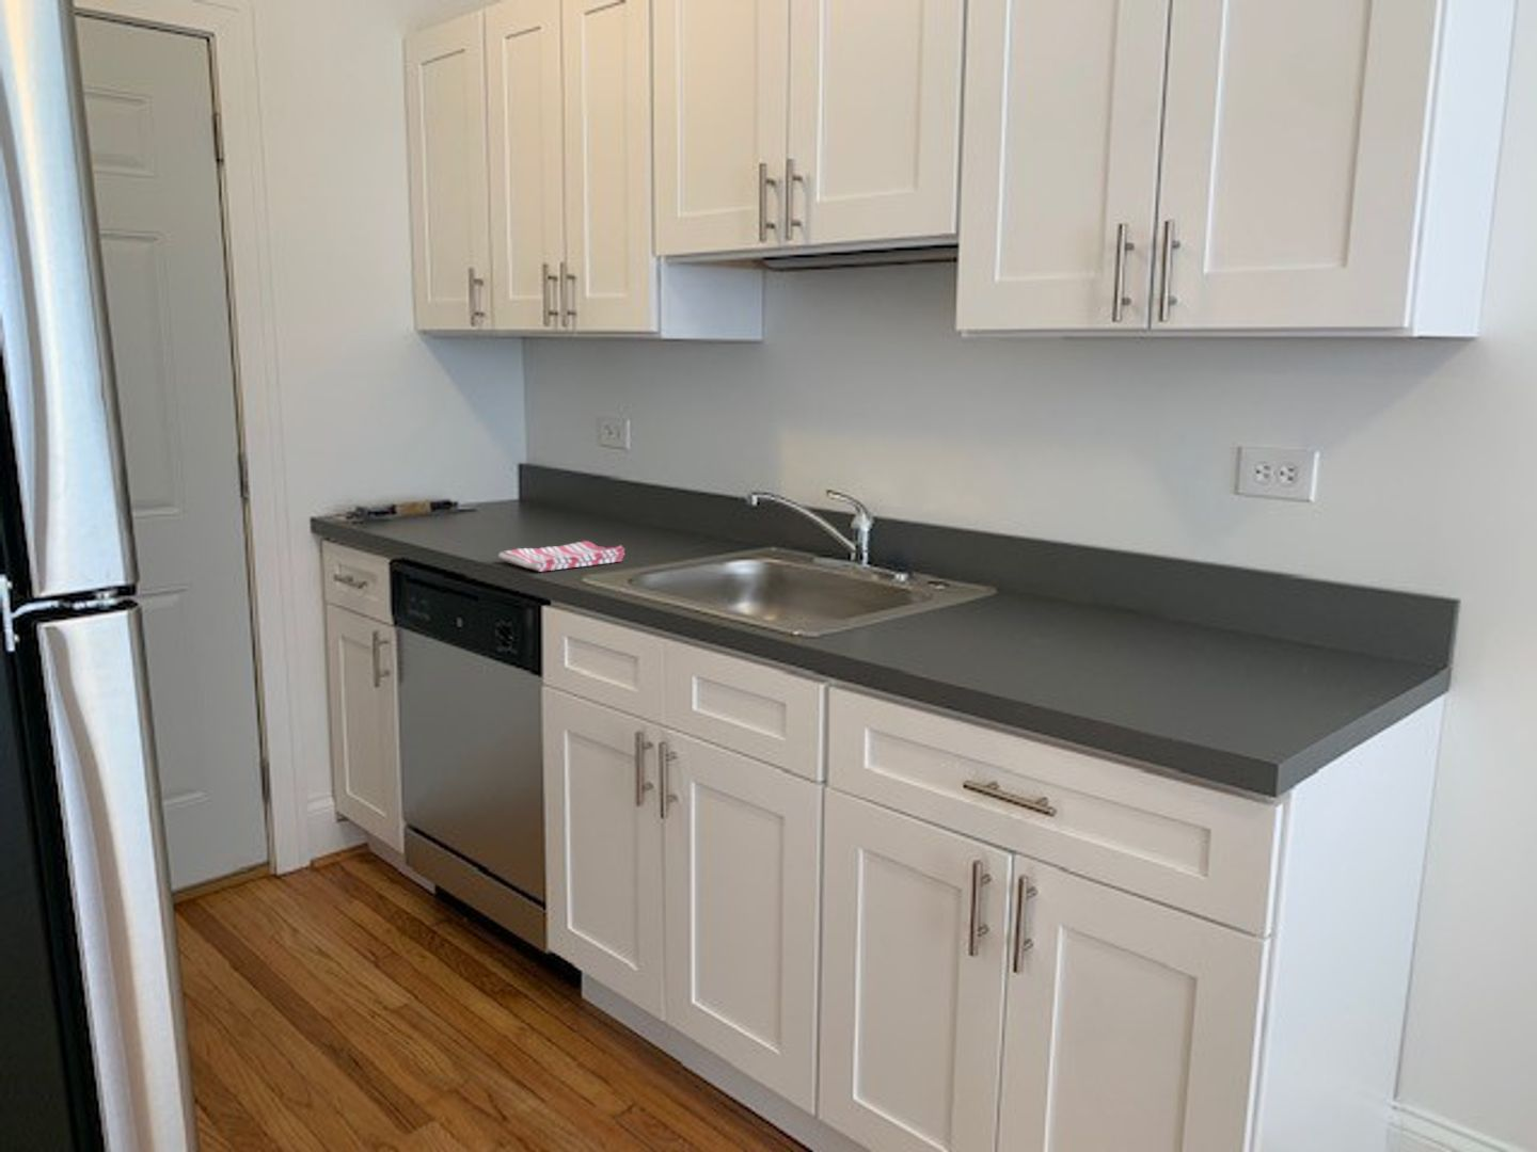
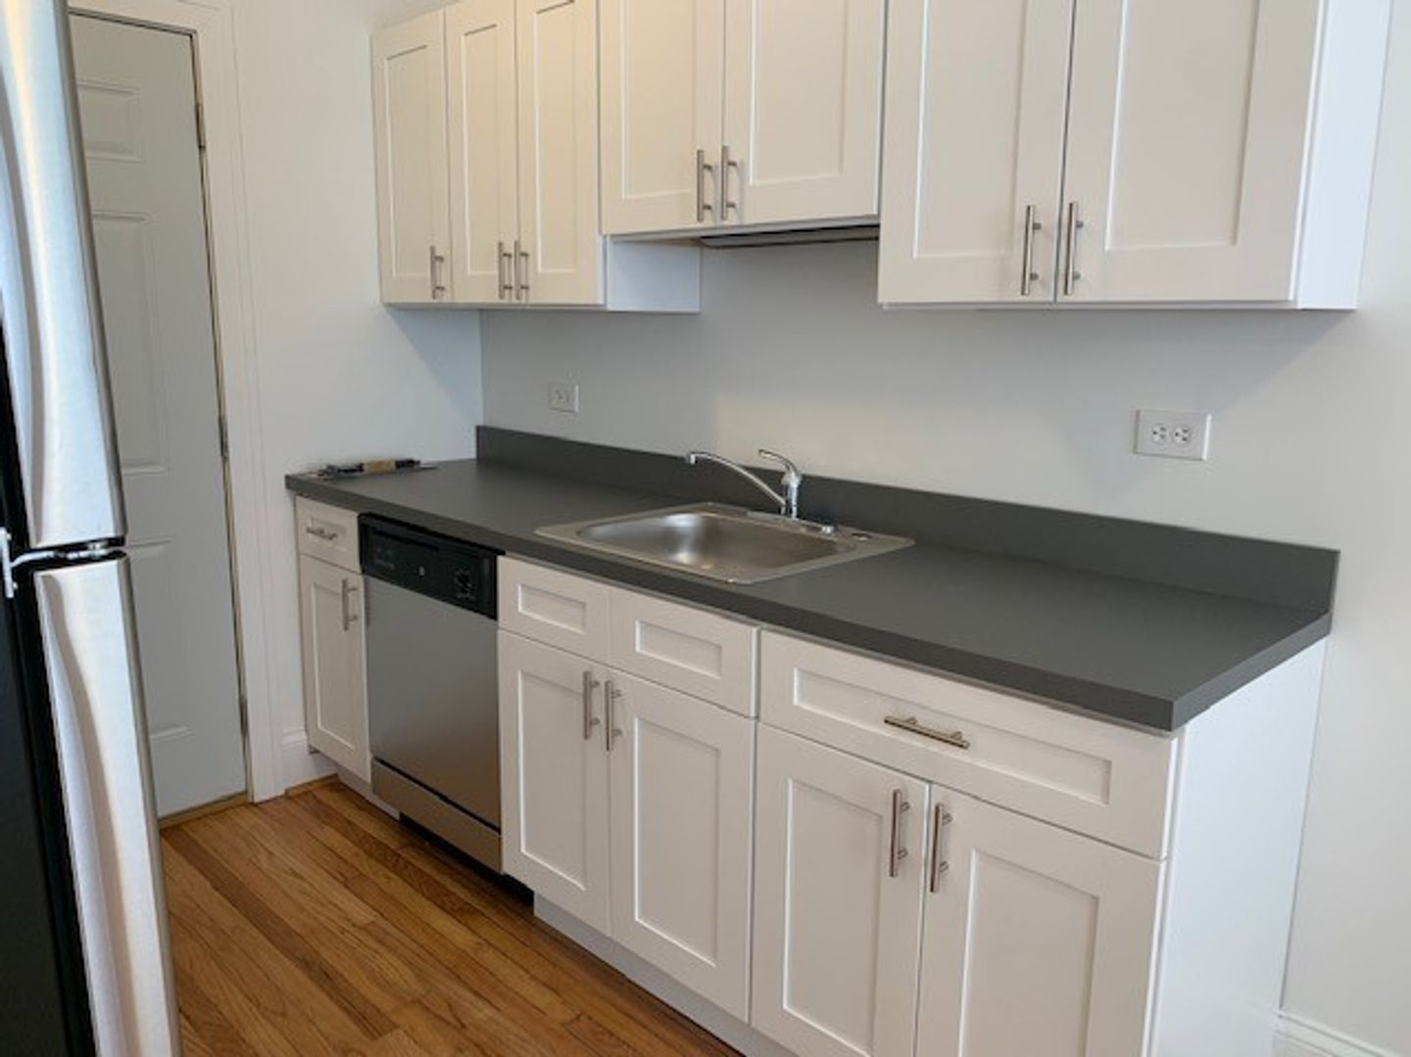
- dish towel (562, 553)
